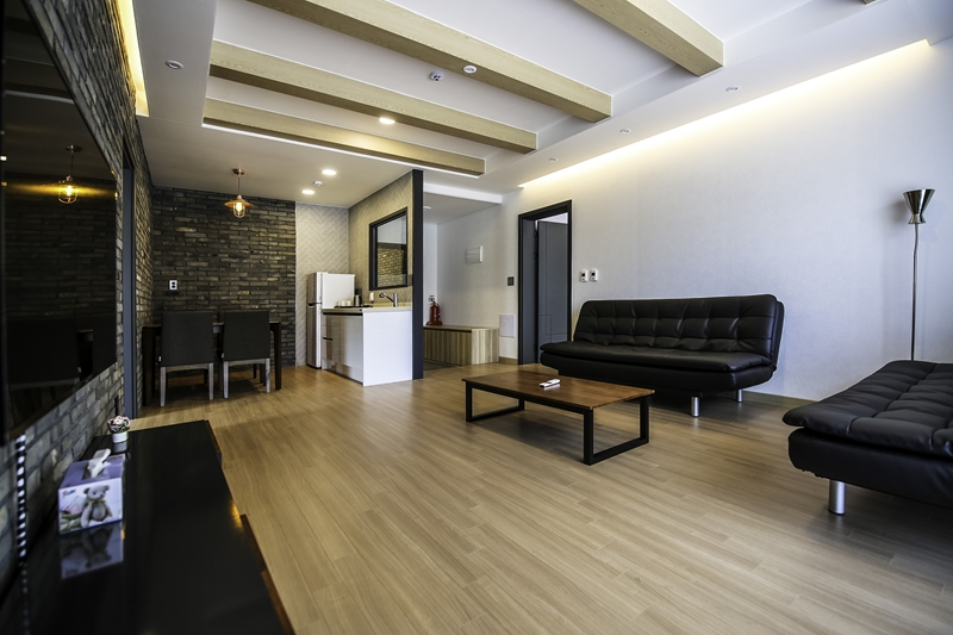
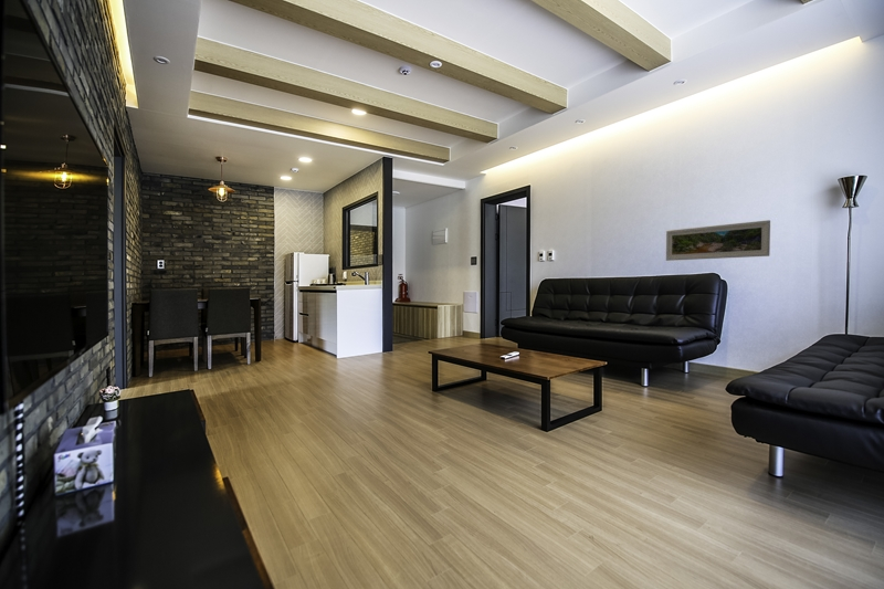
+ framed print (713, 242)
